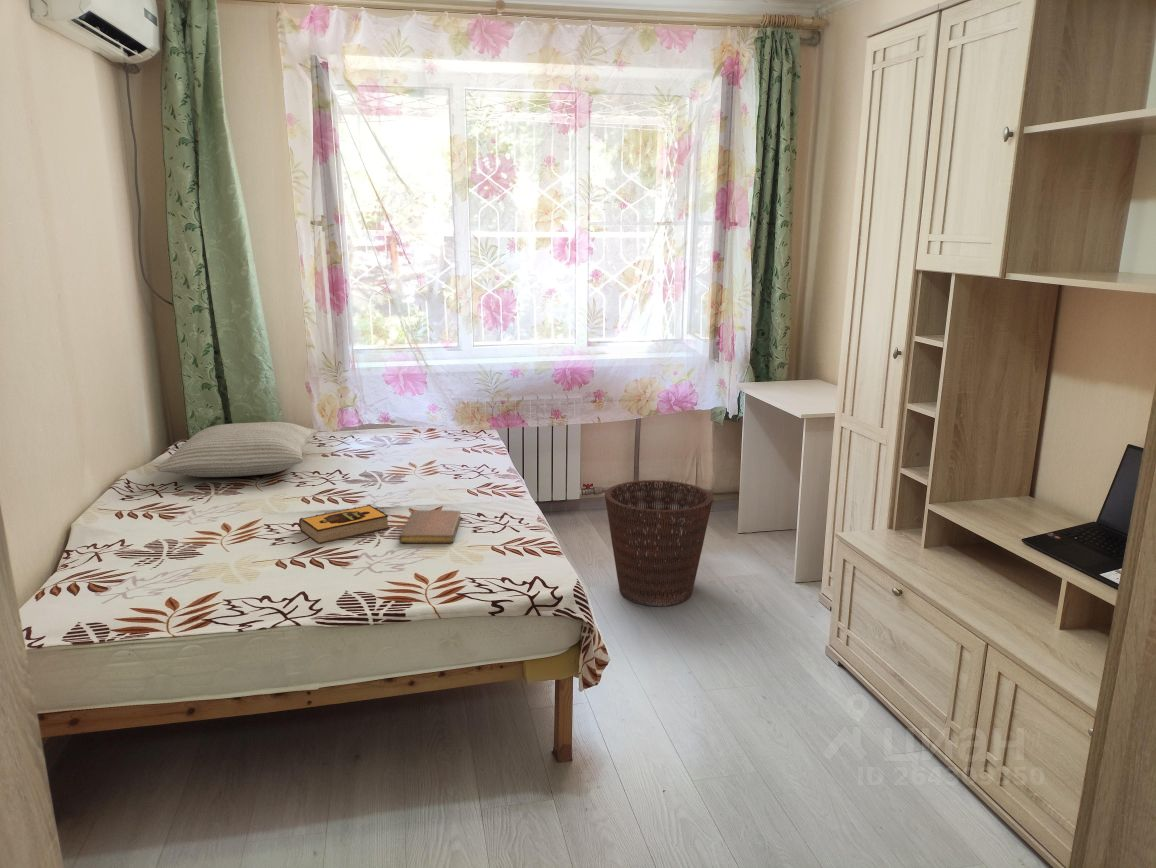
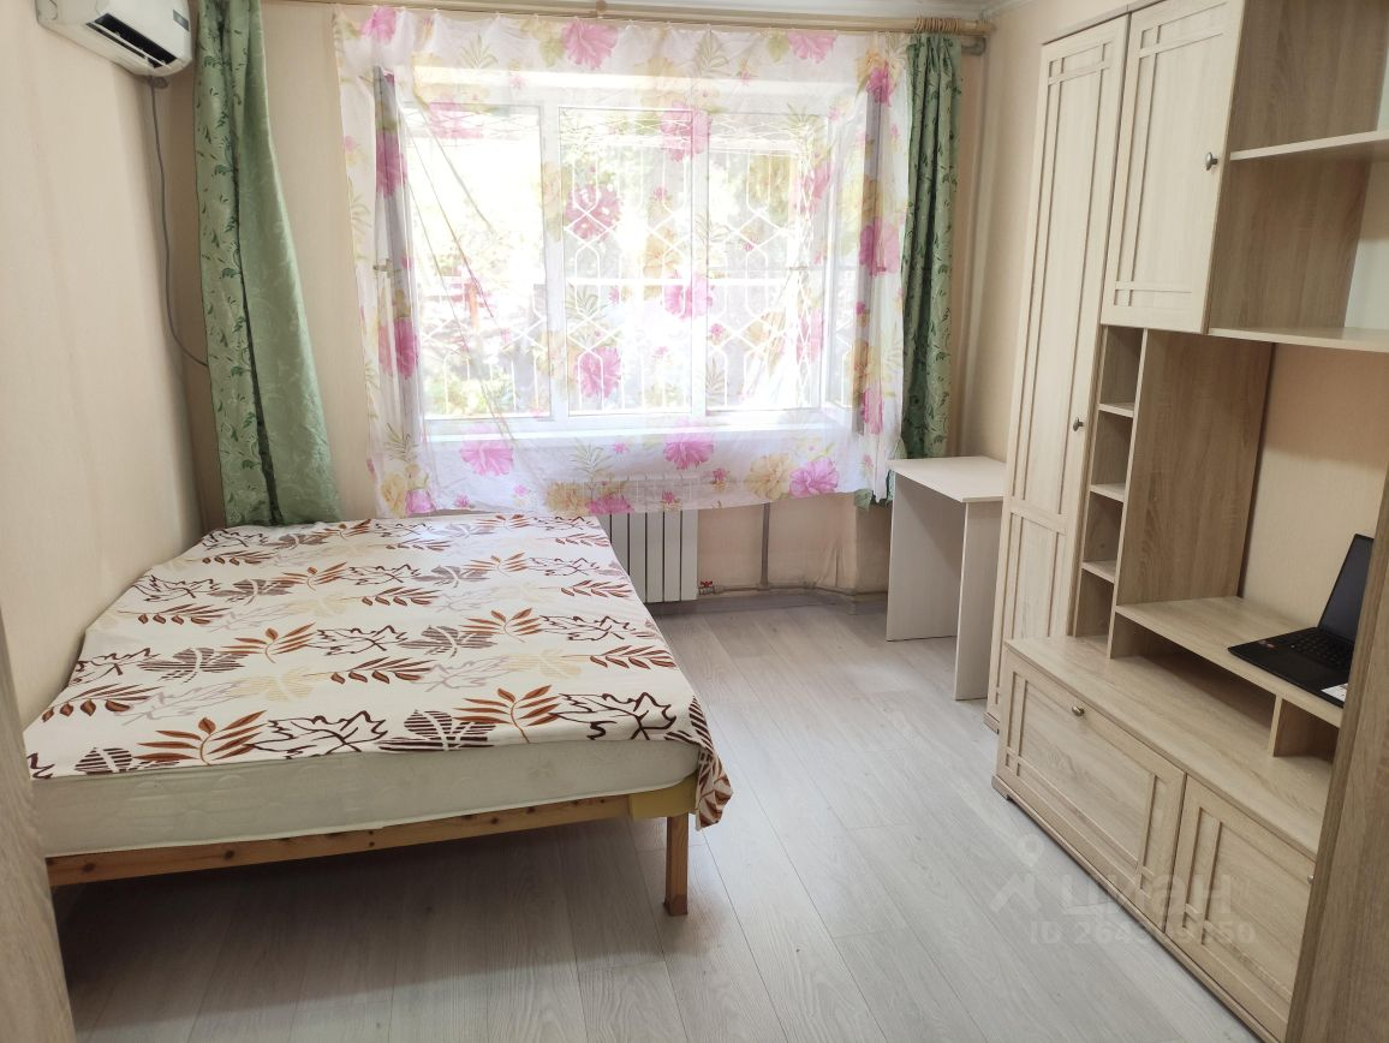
- hardback book (344, 522)
- notebook (431, 525)
- pillow (243, 448)
- basket (657, 543)
